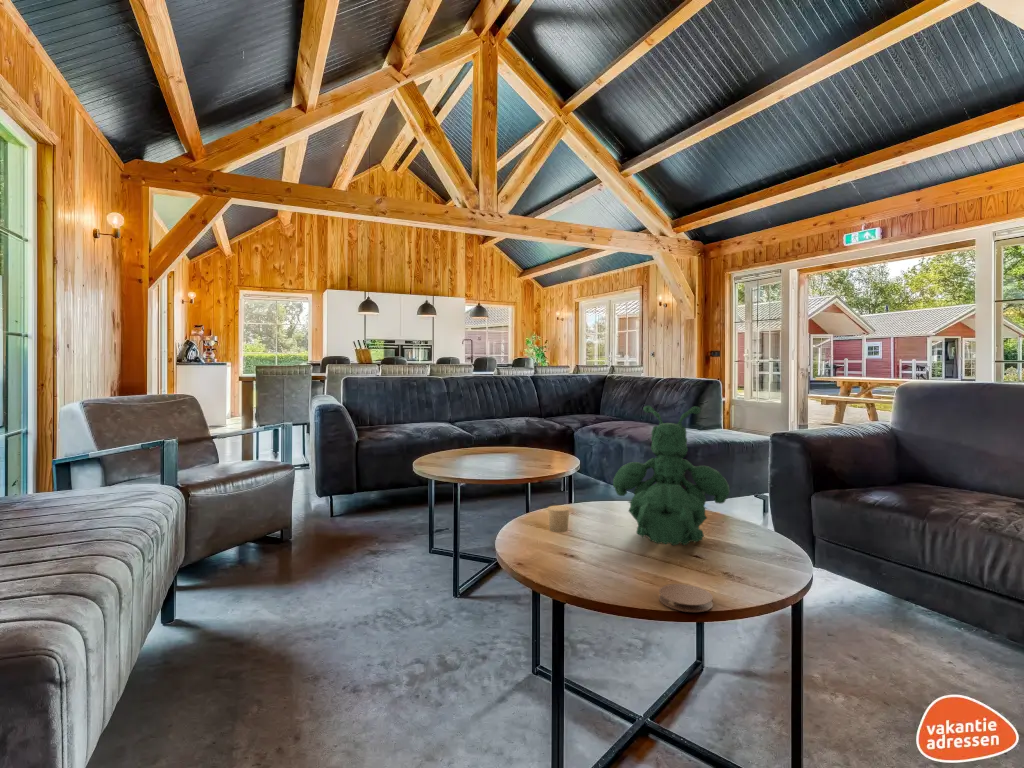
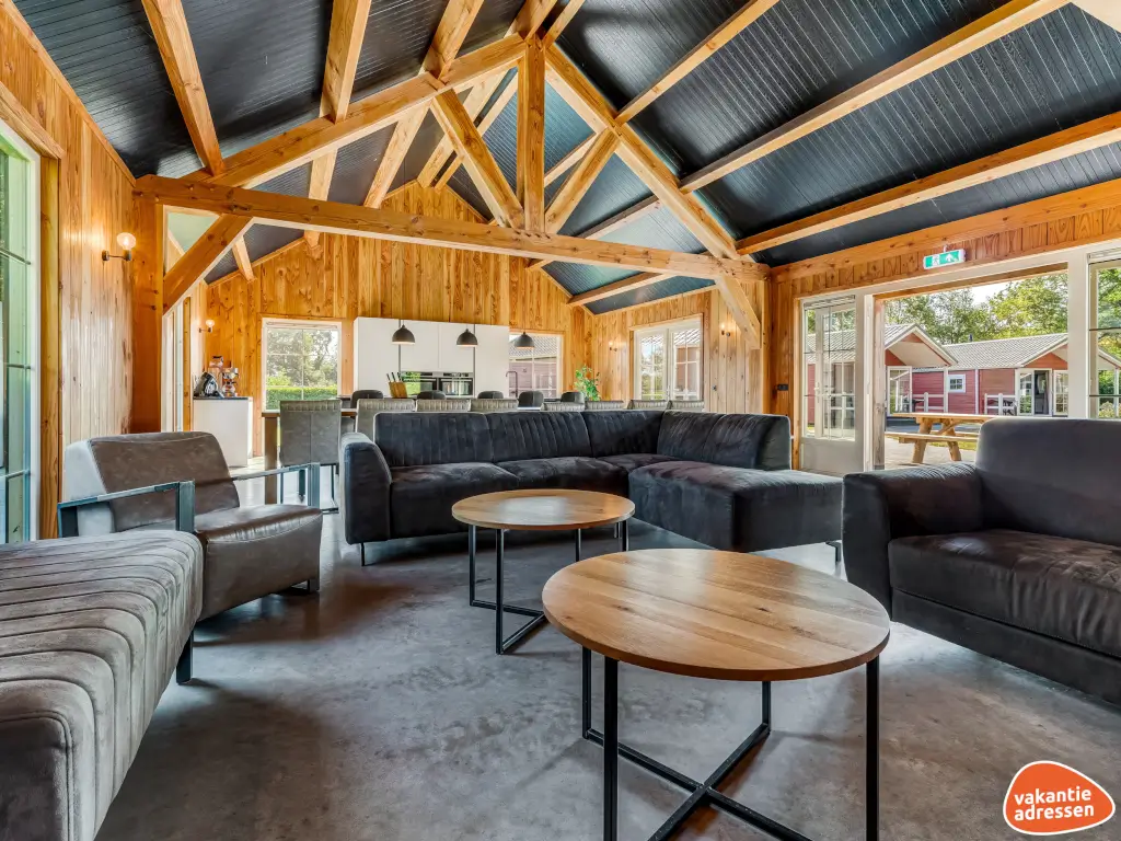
- coaster (685, 597)
- plant (668, 475)
- candle (558, 527)
